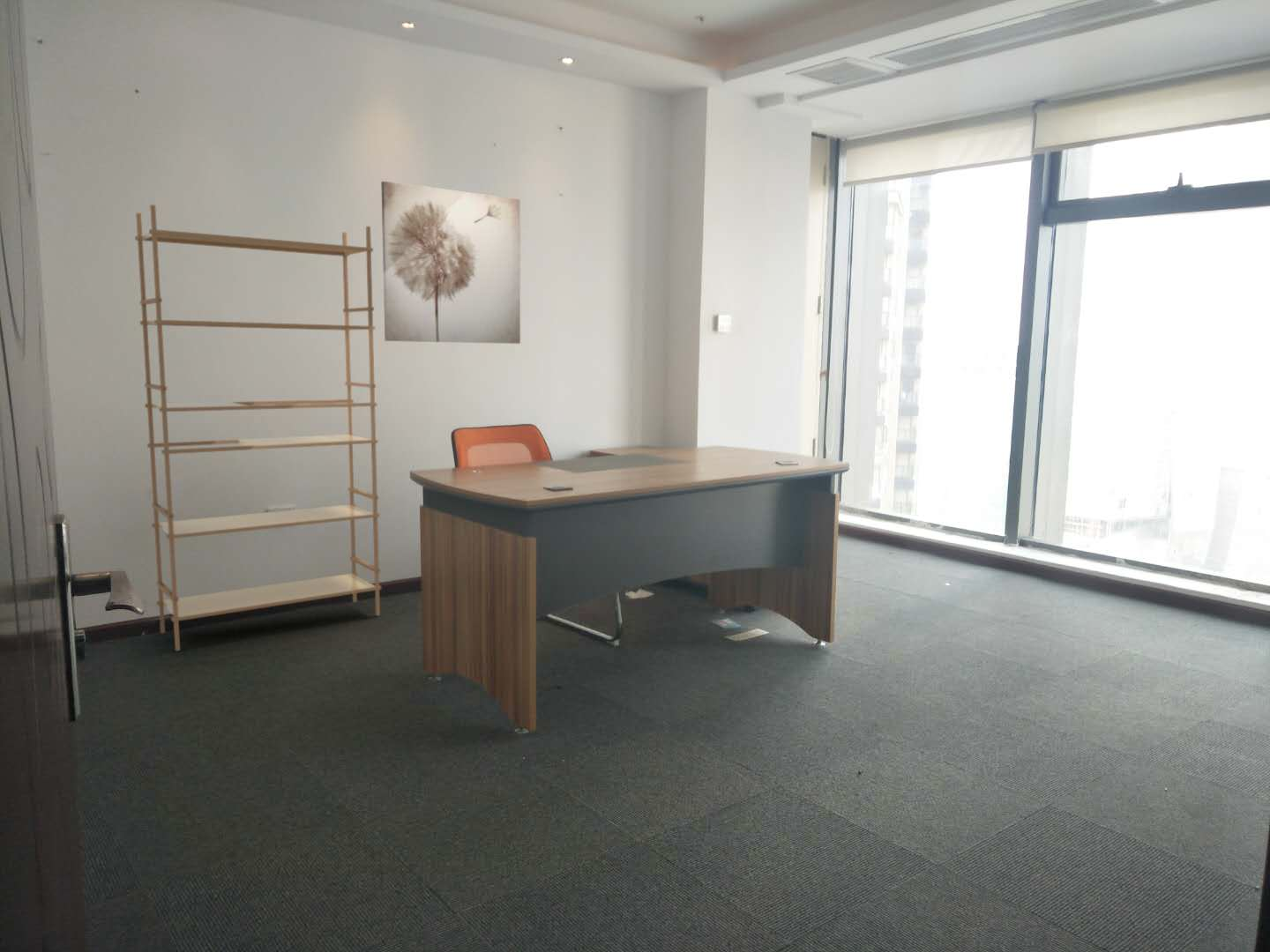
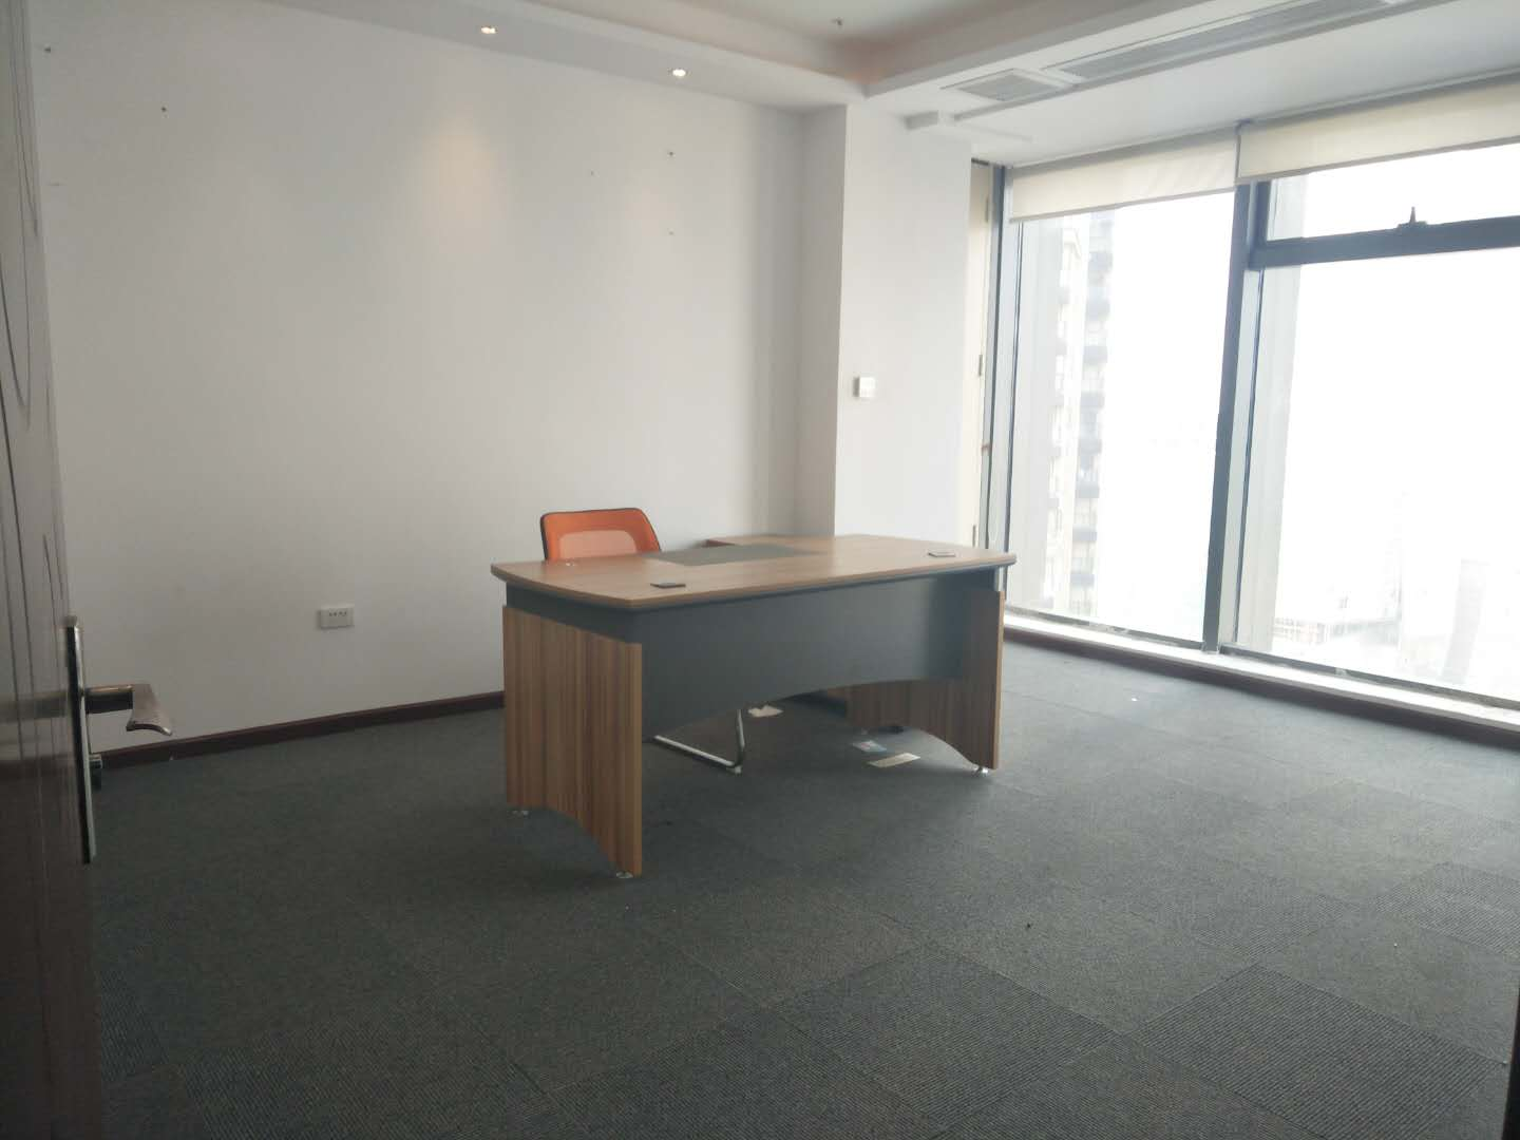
- wall art (454, 267)
- bookshelf (265, 438)
